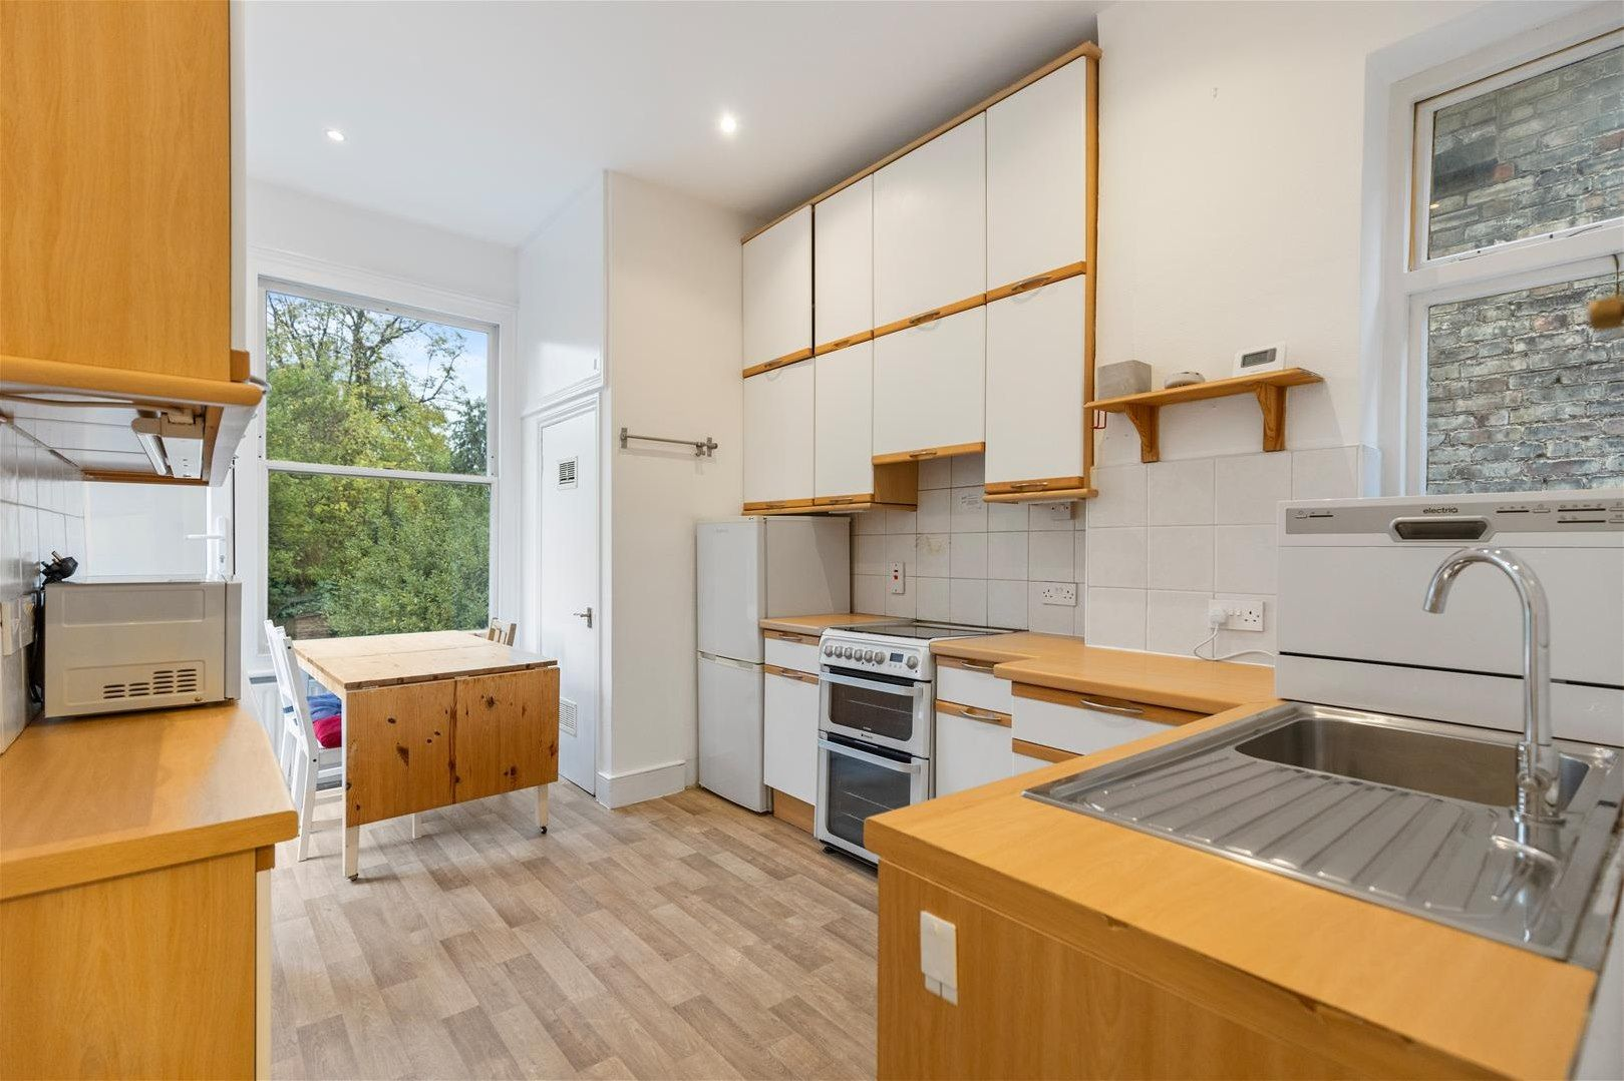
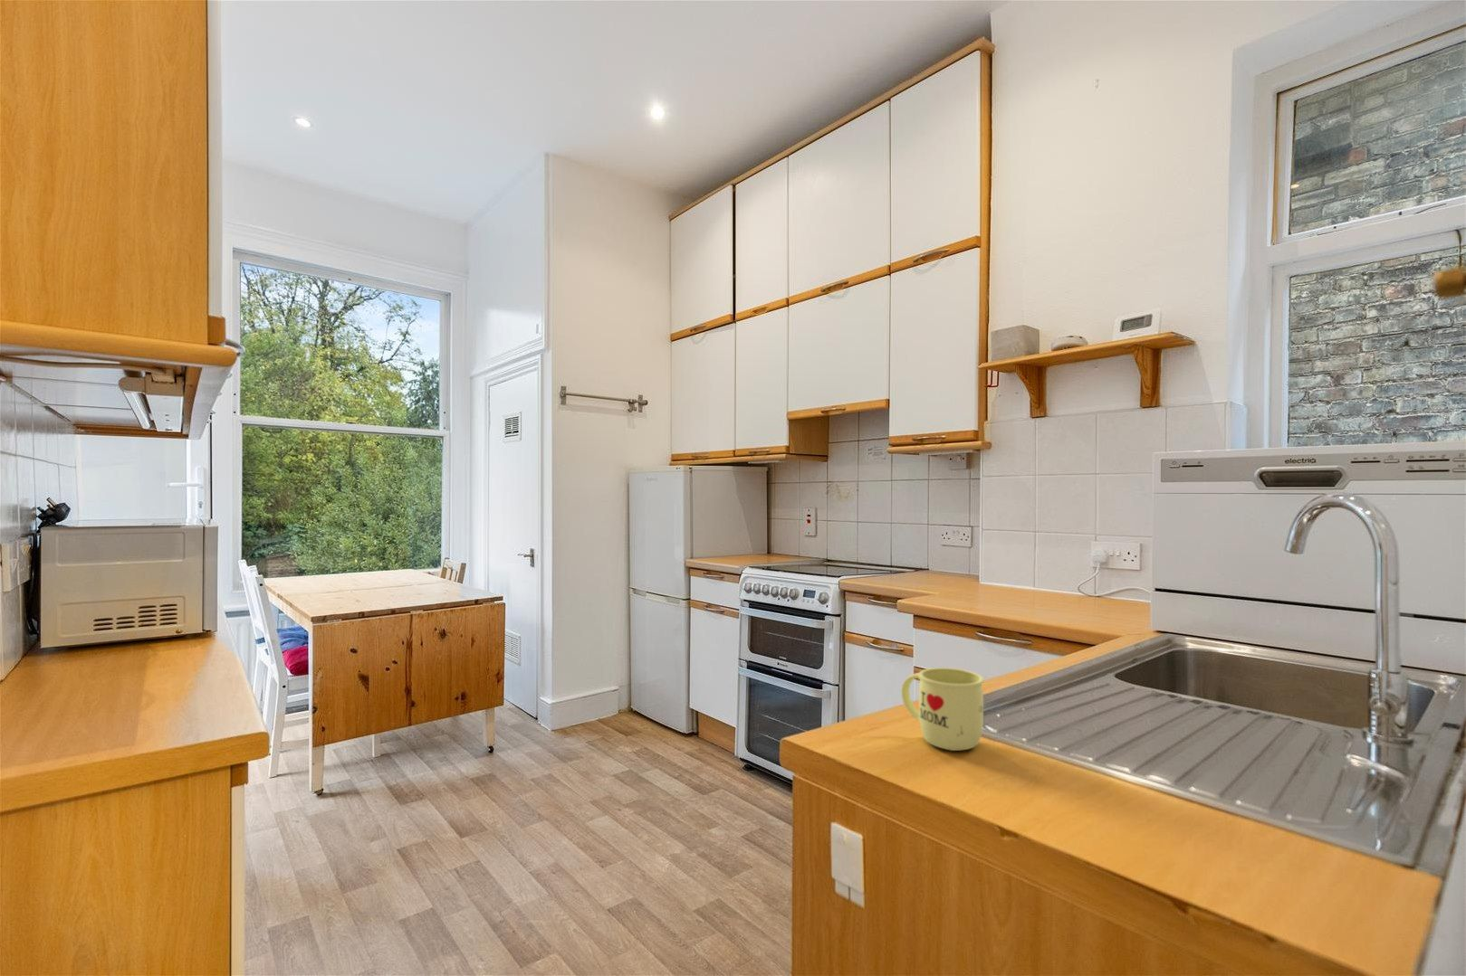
+ mug (937, 706)
